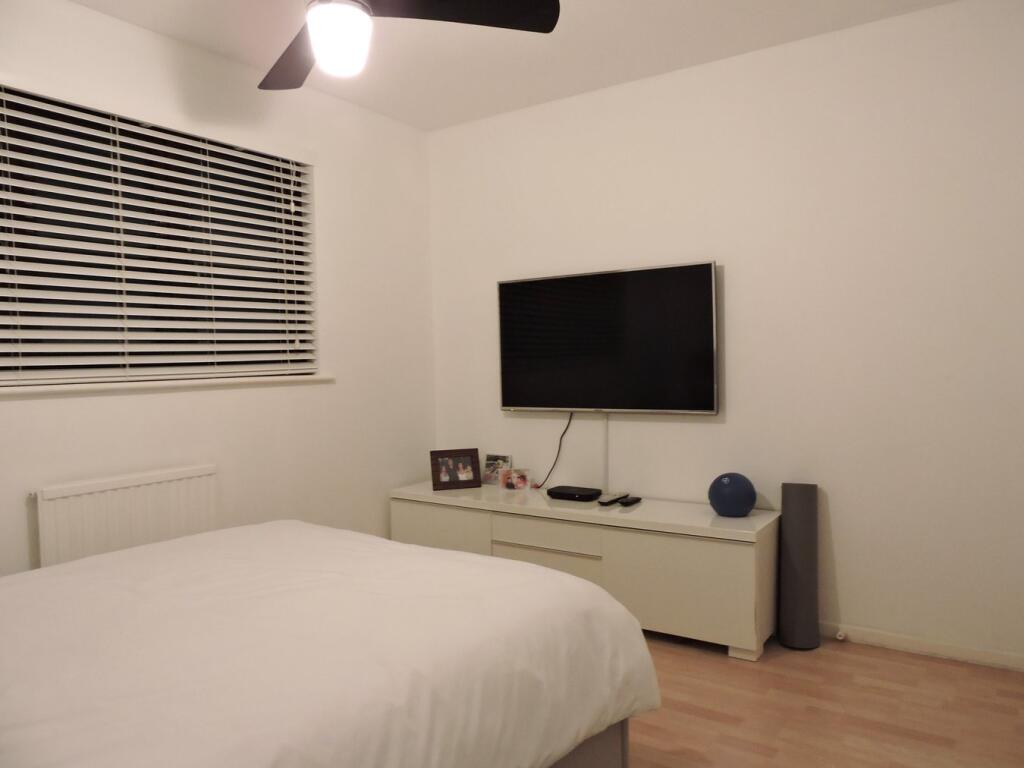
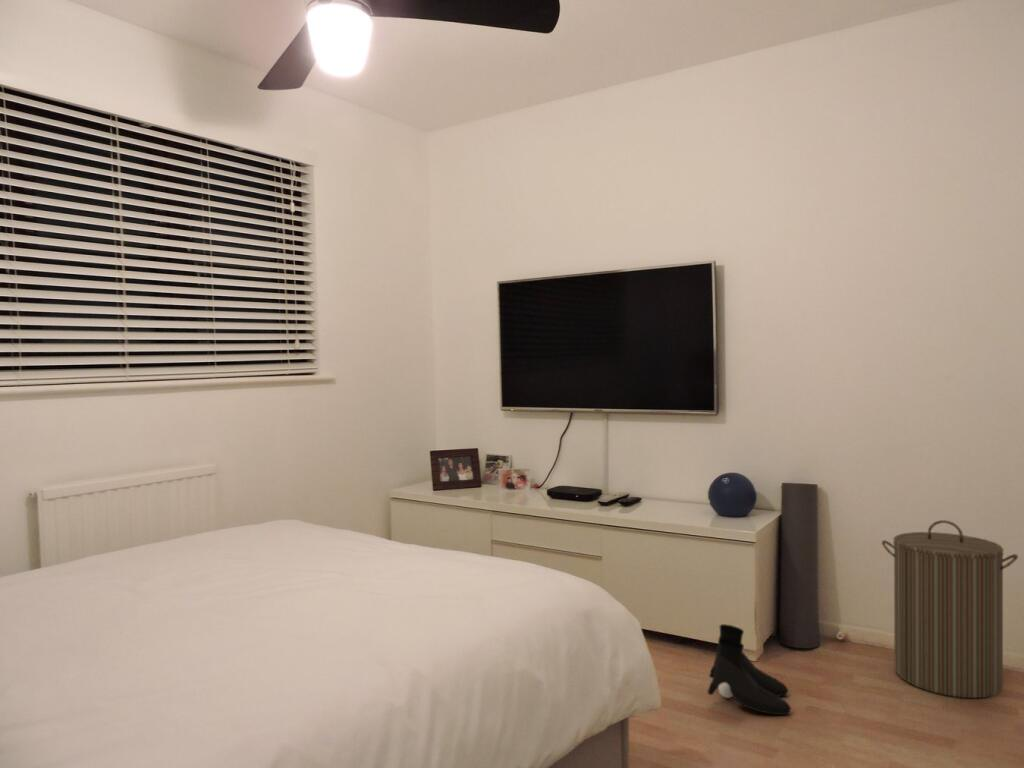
+ boots (748, 665)
+ laundry hamper (946, 599)
